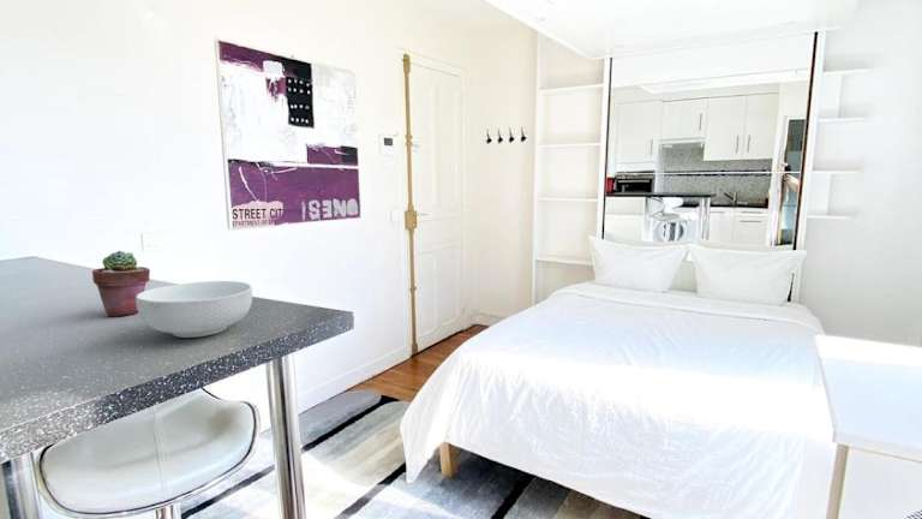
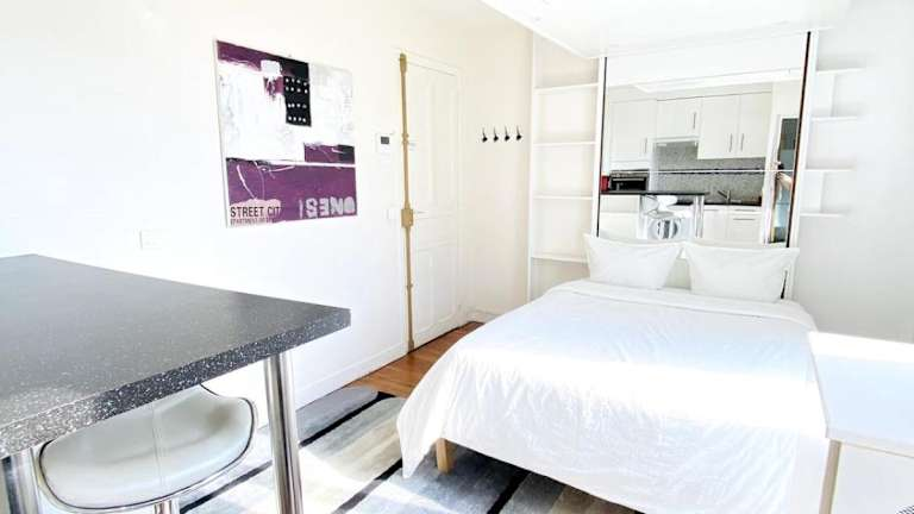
- cereal bowl (198, 310)
- potted succulent (121, 281)
